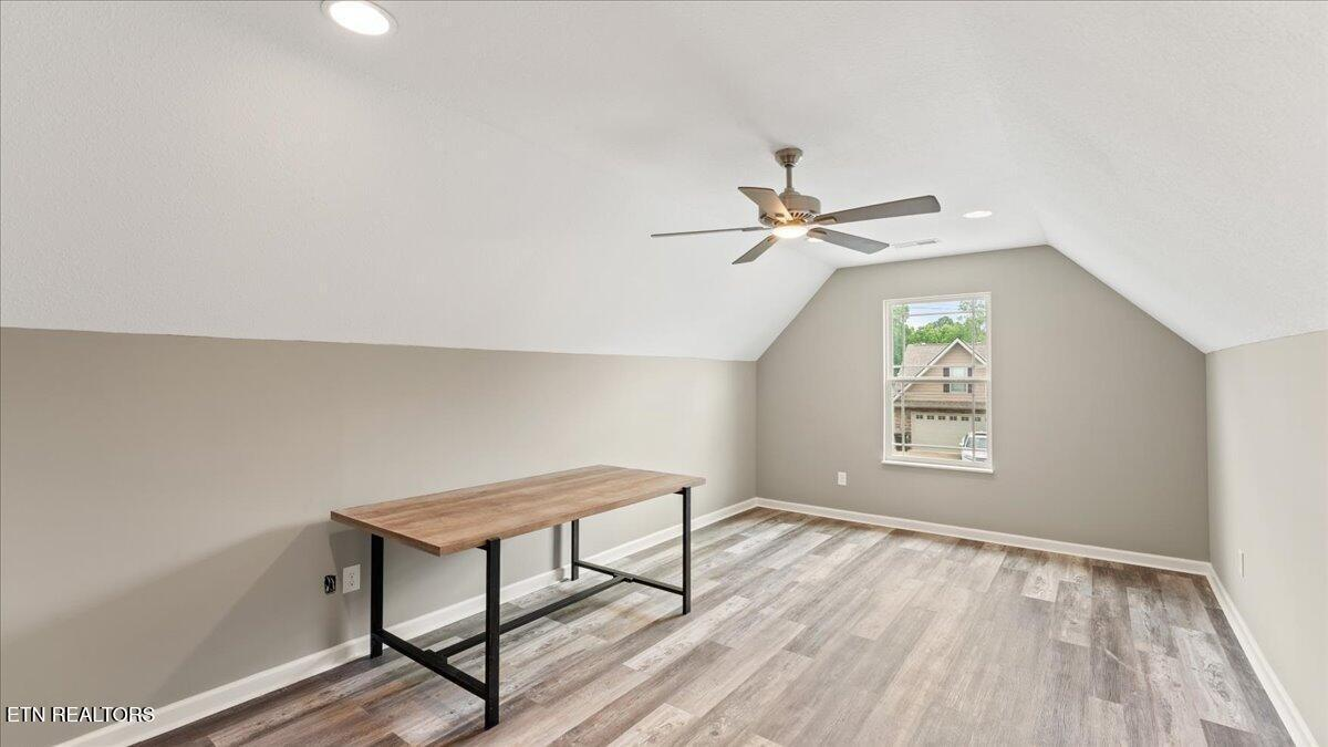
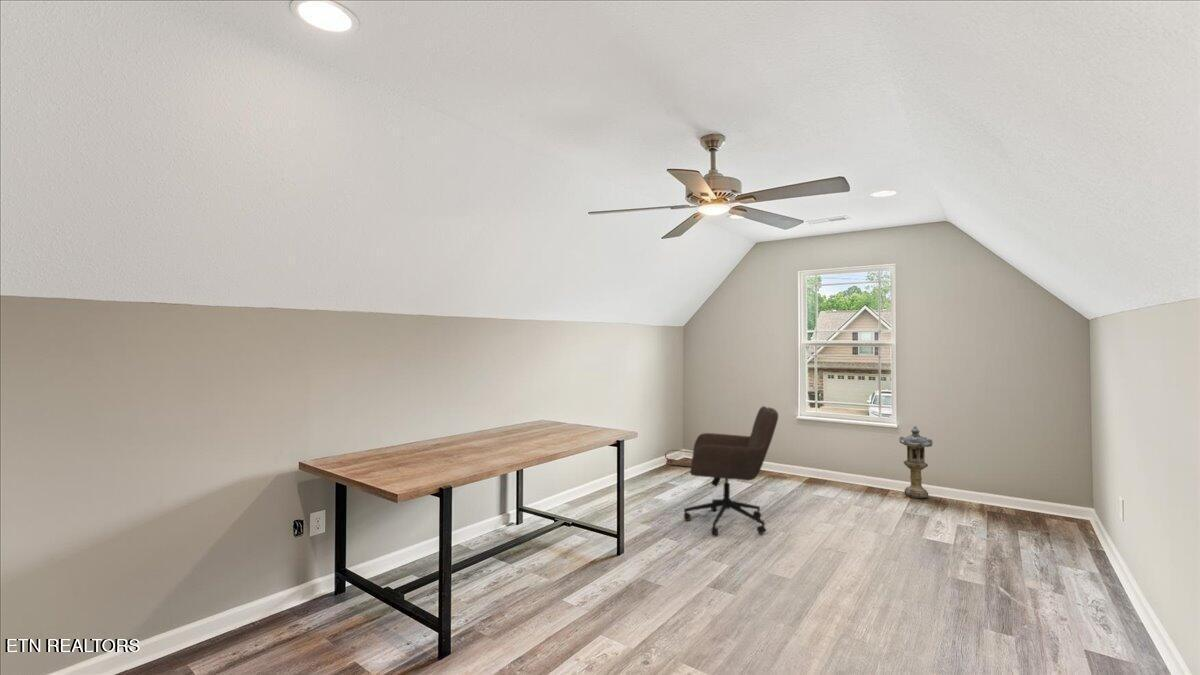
+ lantern (915, 460)
+ office chair (729, 465)
+ bag (690, 462)
